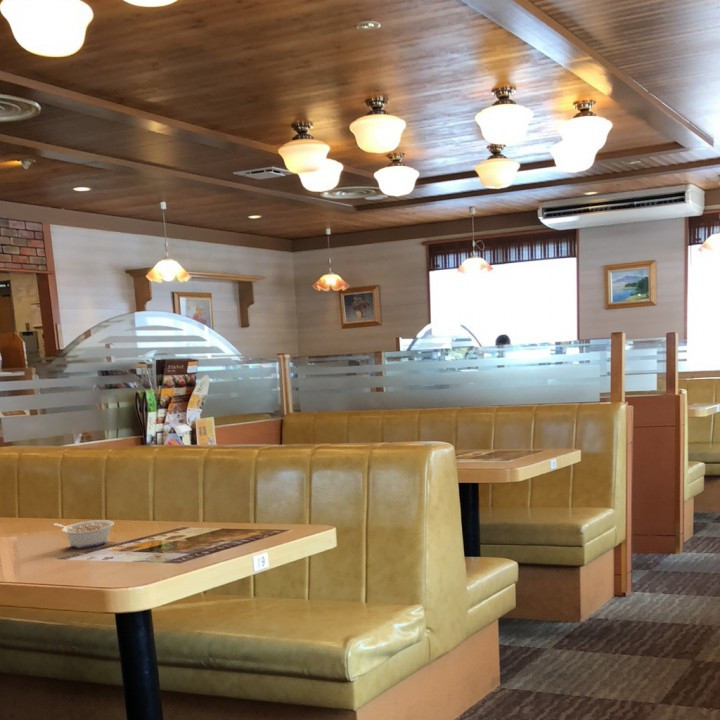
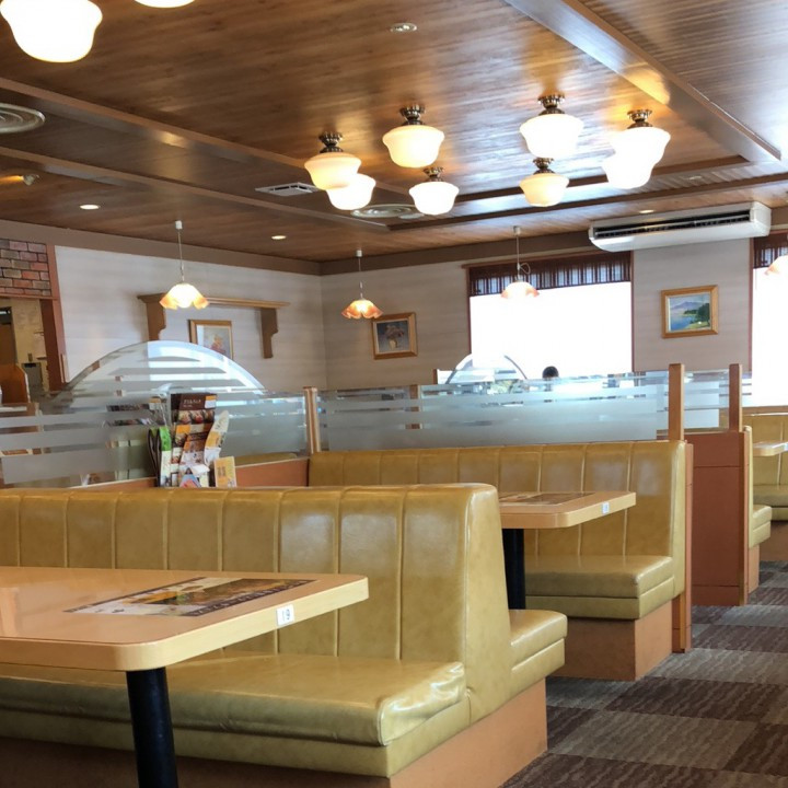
- legume (86, 533)
